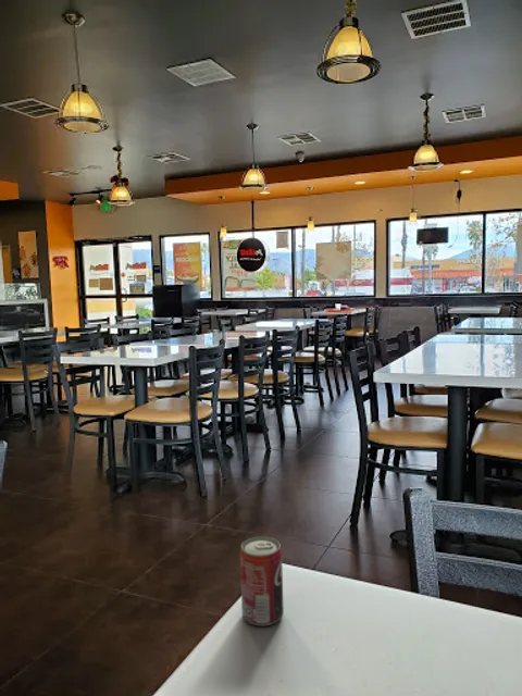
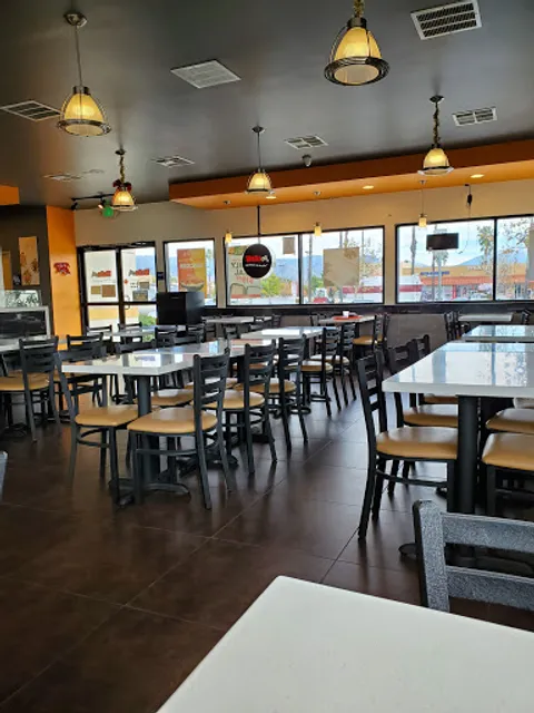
- soda can (261, 580)
